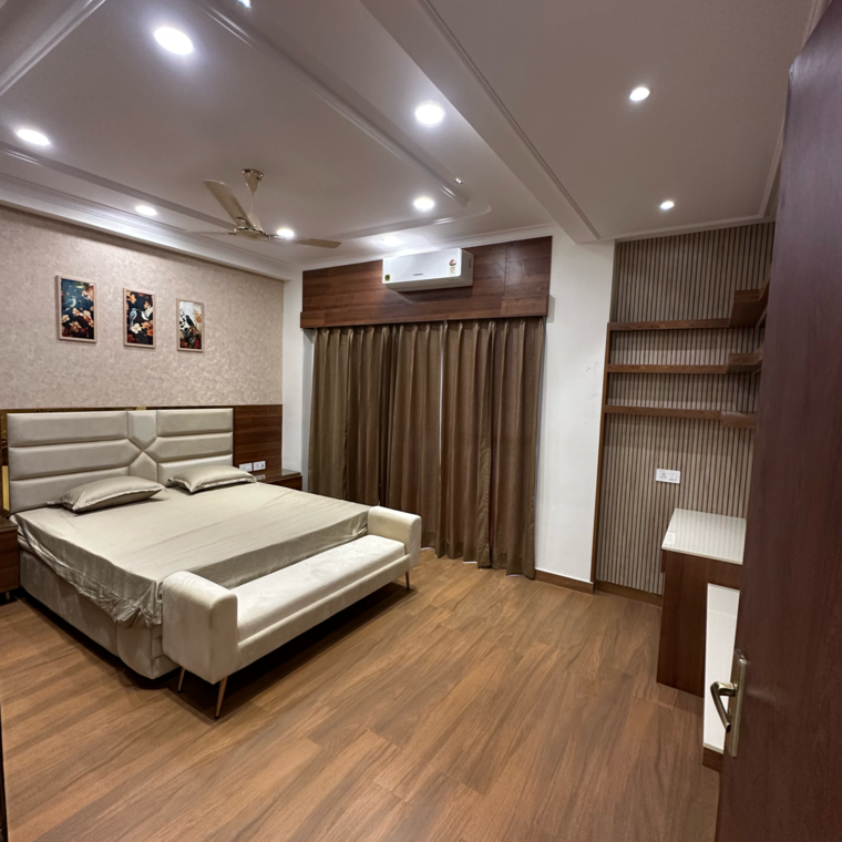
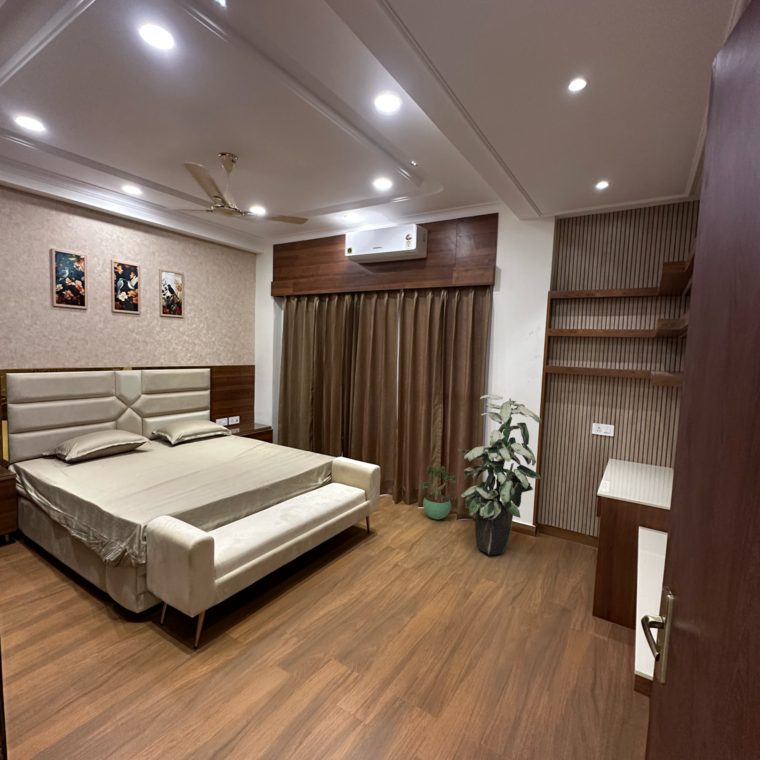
+ indoor plant (496, 472)
+ potted plant (439, 491)
